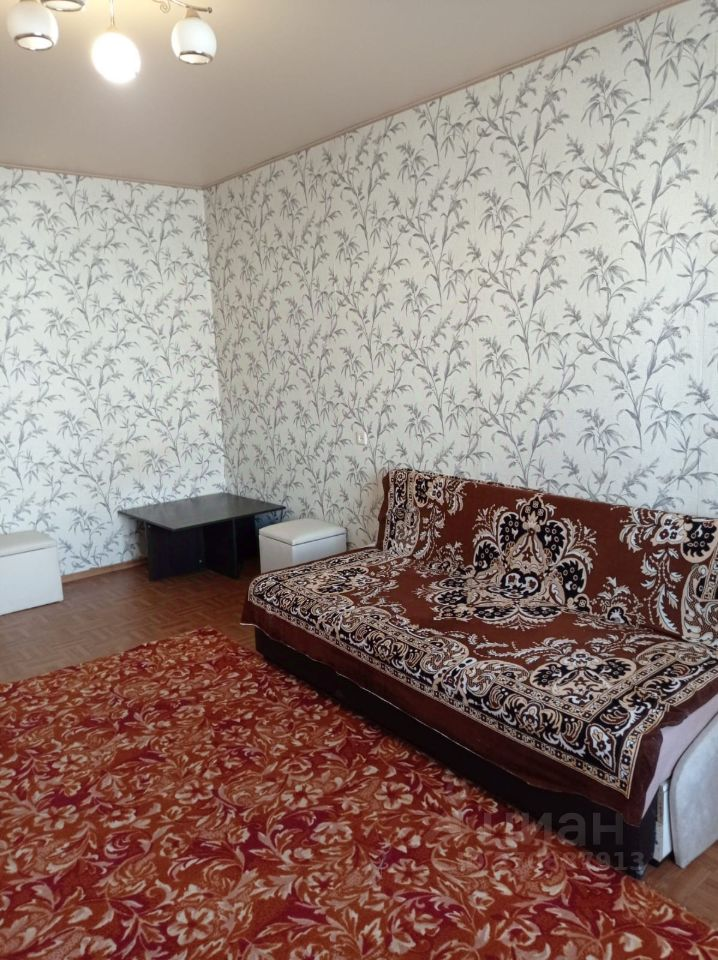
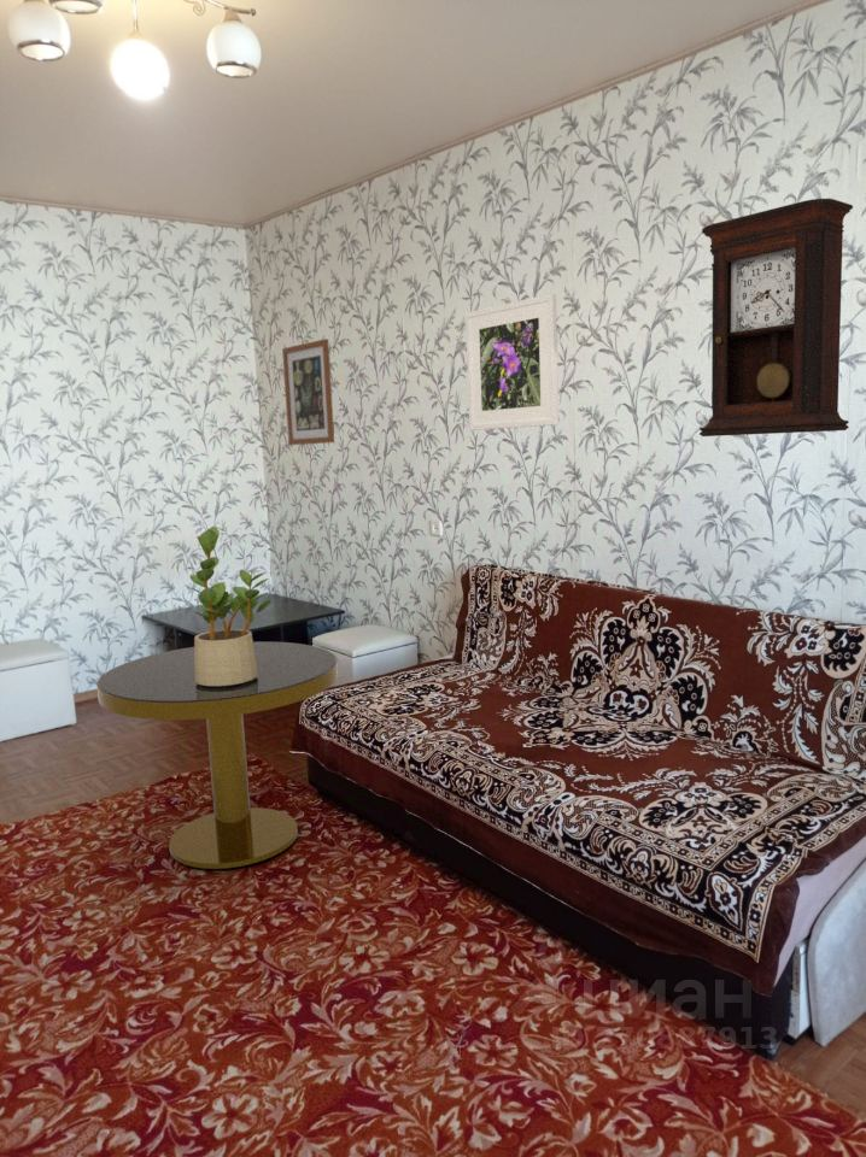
+ wall art (308, 394)
+ potted plant (230, 603)
+ side table (227, 754)
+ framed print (509, 366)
+ pendulum clock (767, 327)
